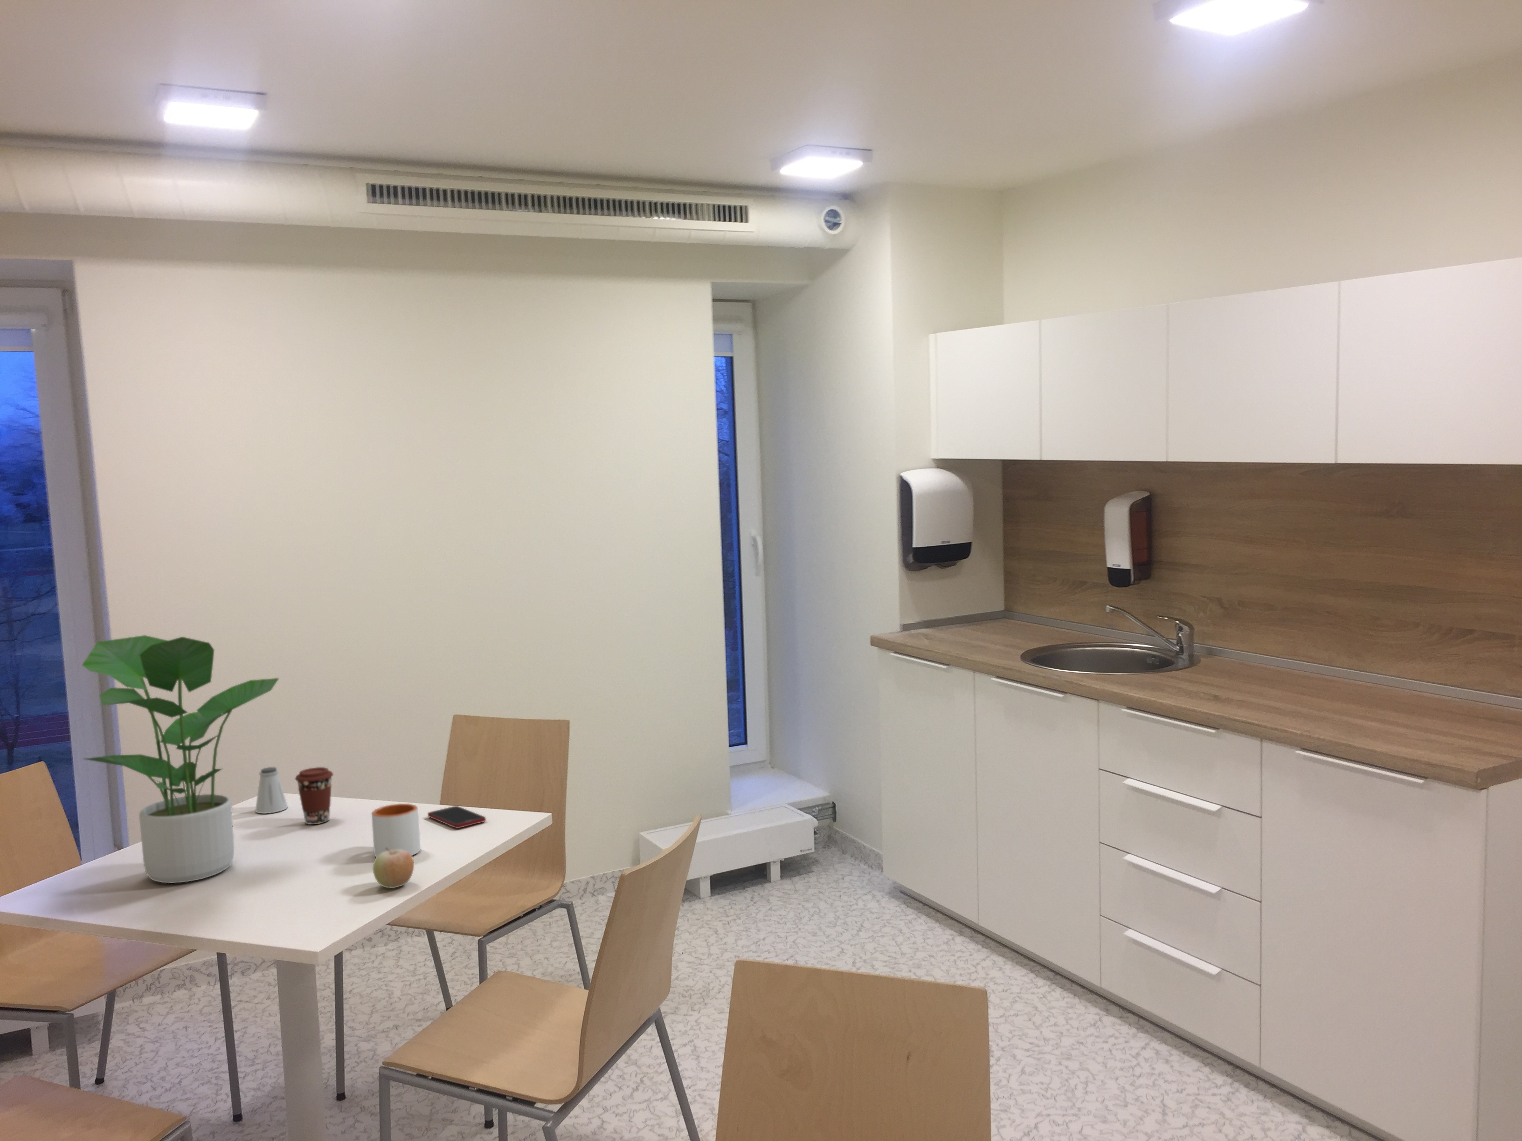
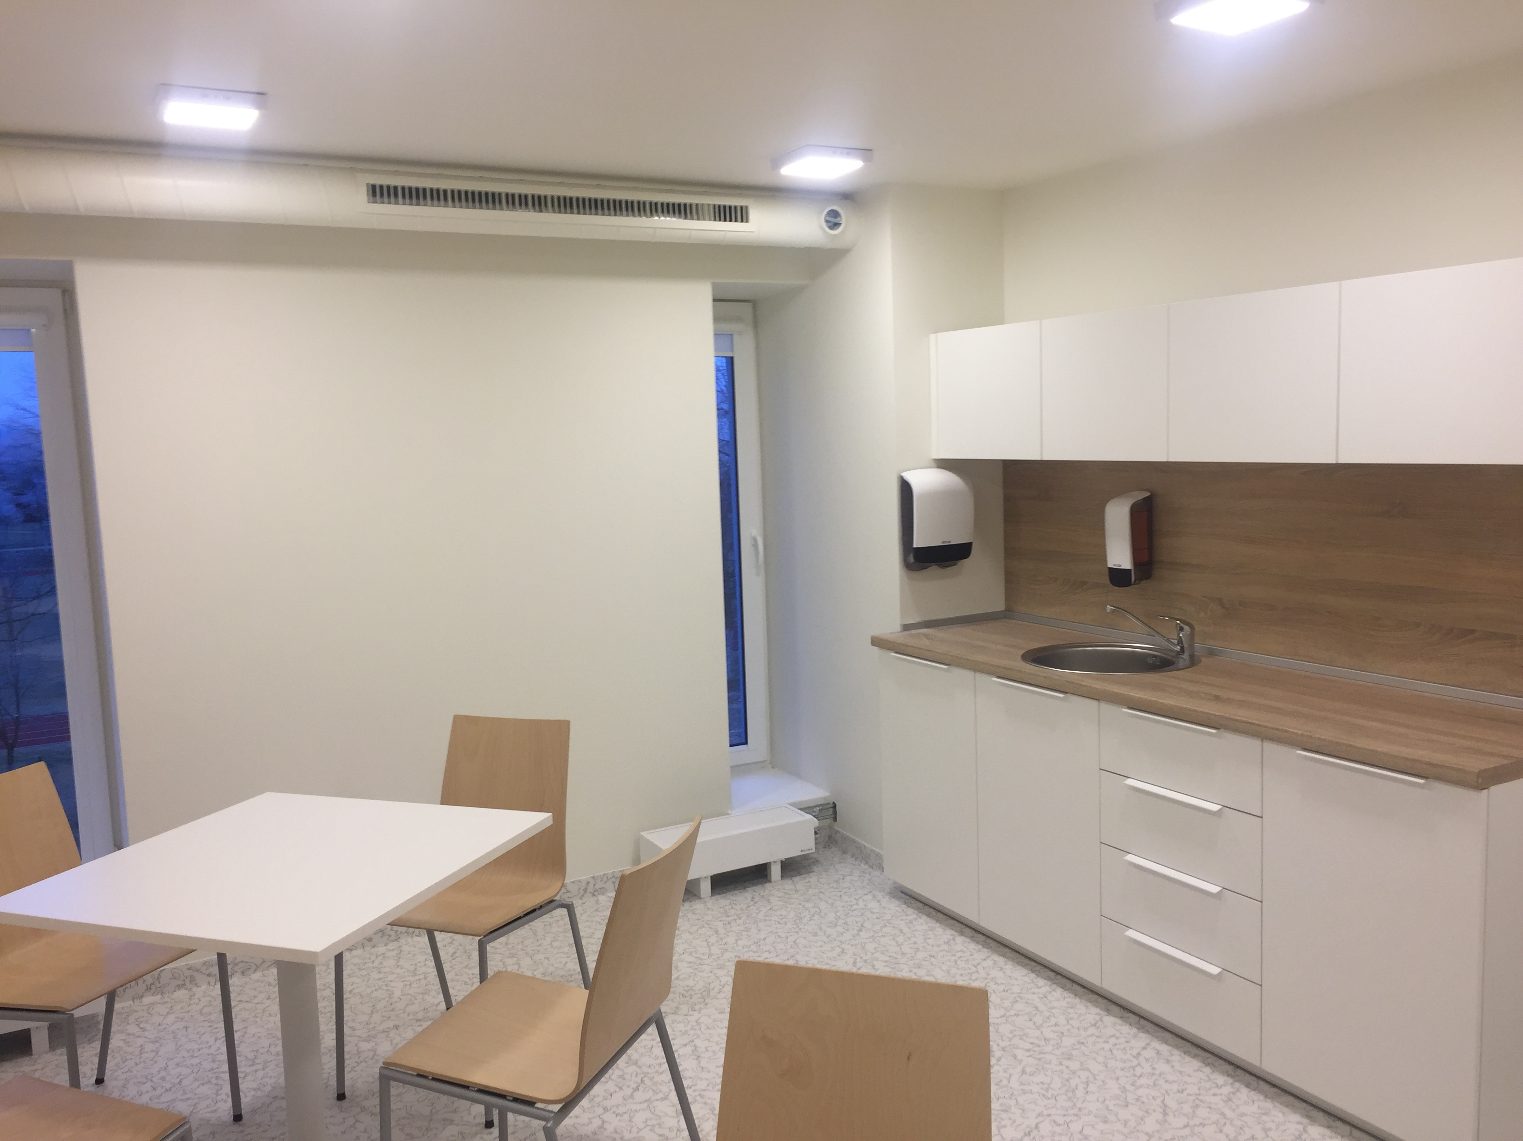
- mug (393, 829)
- saltshaker (270, 789)
- potted plant (189, 748)
- coffee cup (315, 796)
- cell phone (457, 817)
- fruit (393, 865)
